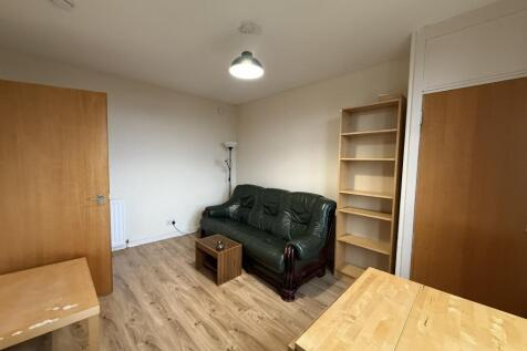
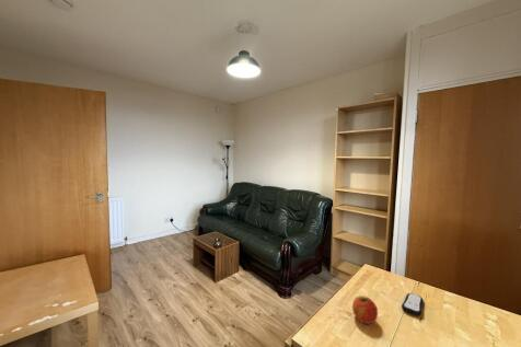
+ remote control (413, 303)
+ apple (364, 308)
